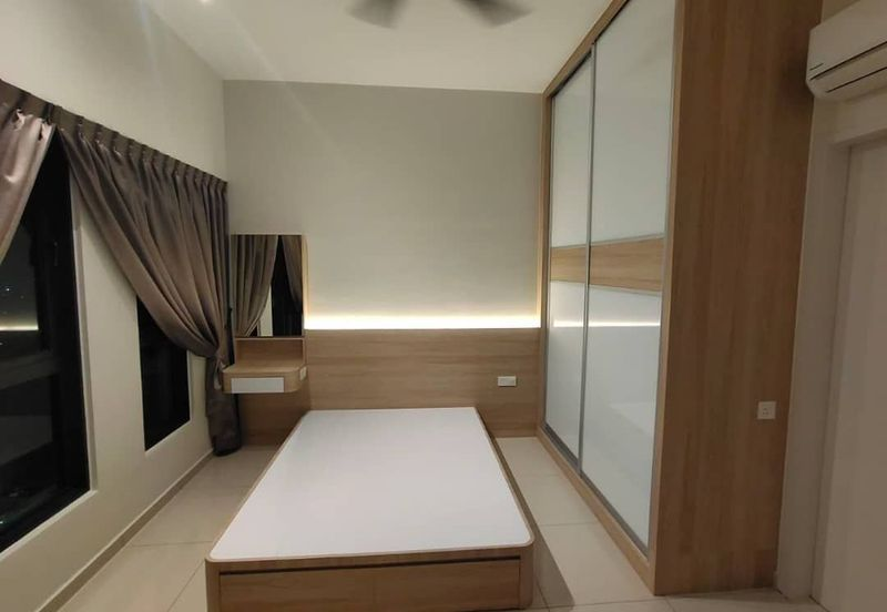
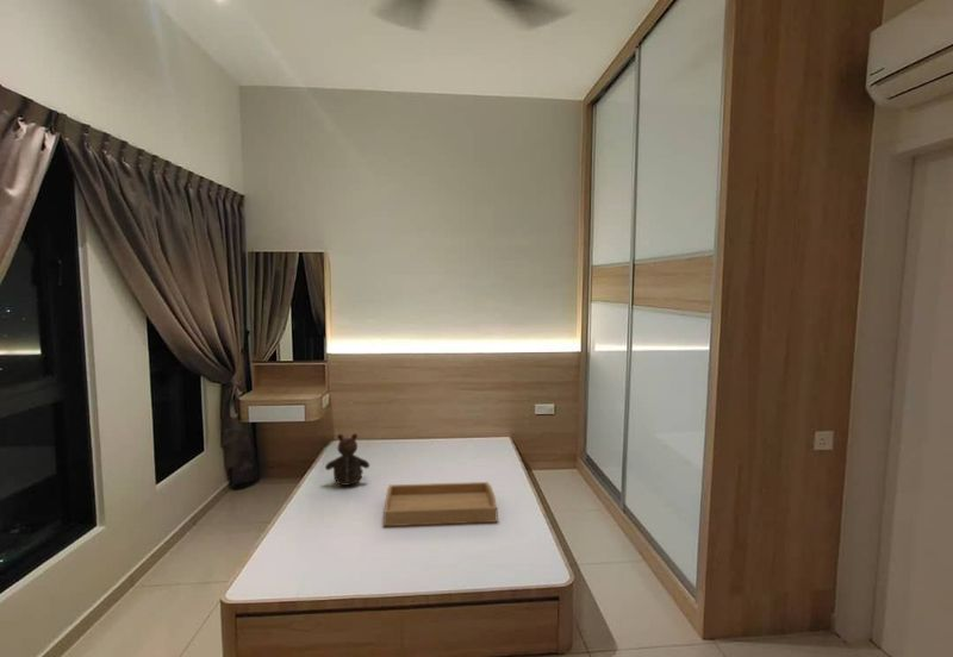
+ serving tray (440, 500)
+ teddy bear (348, 456)
